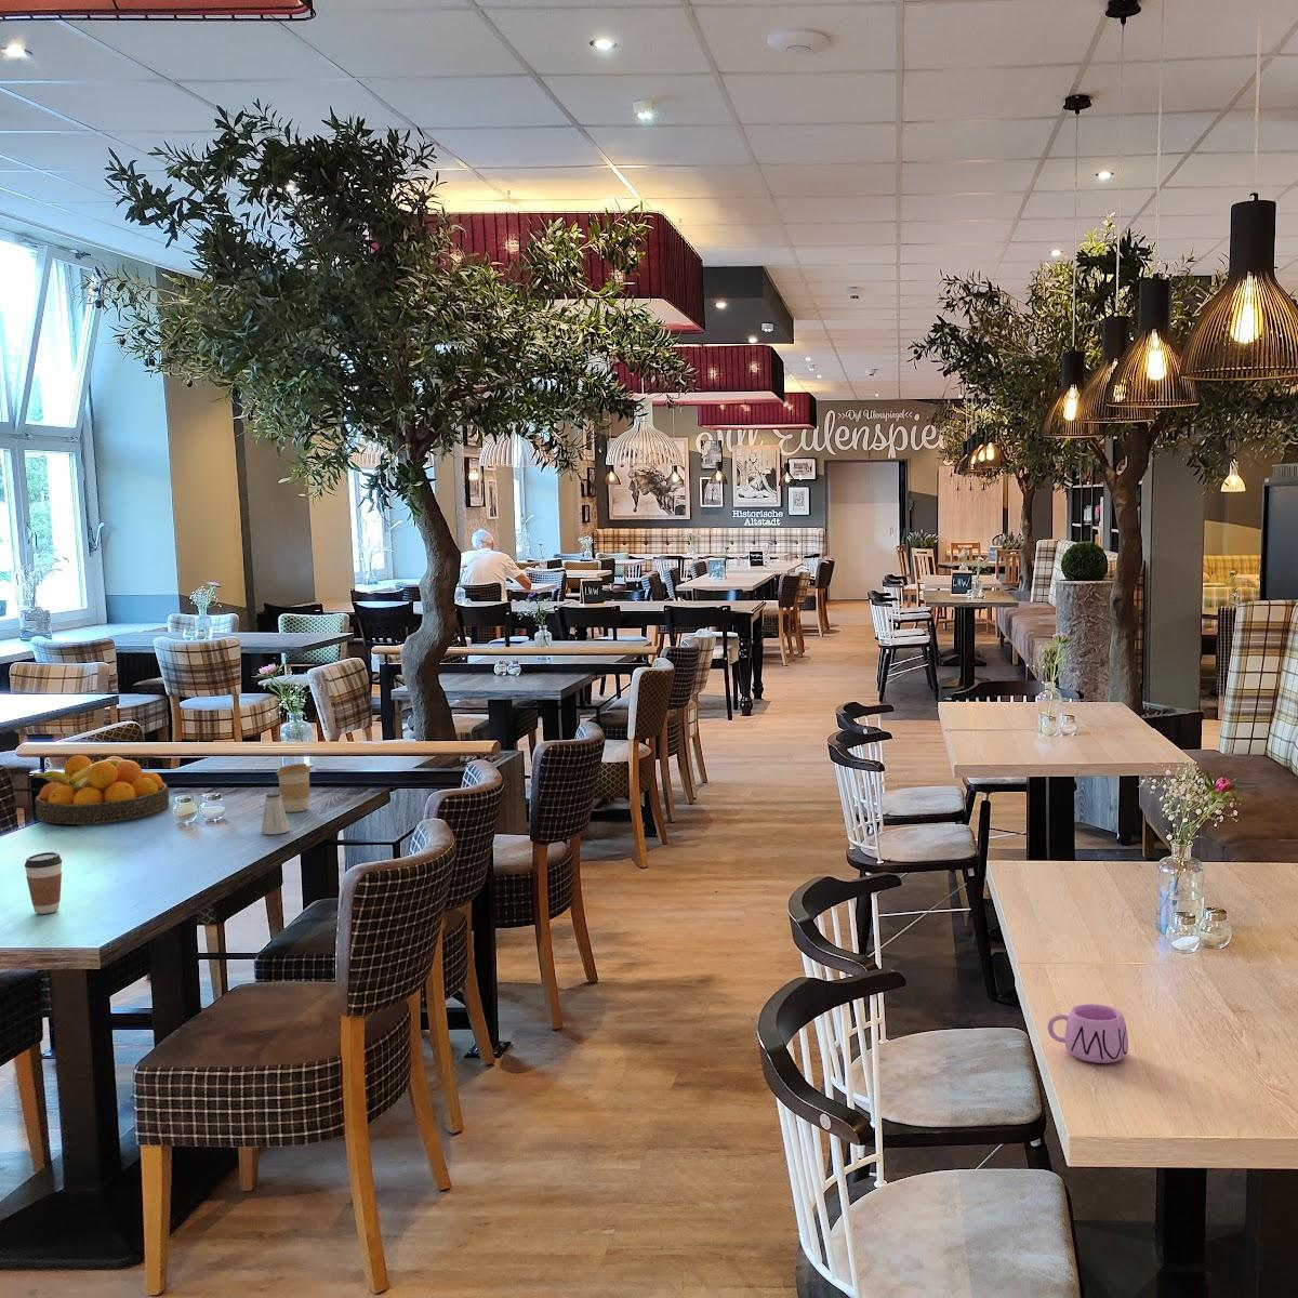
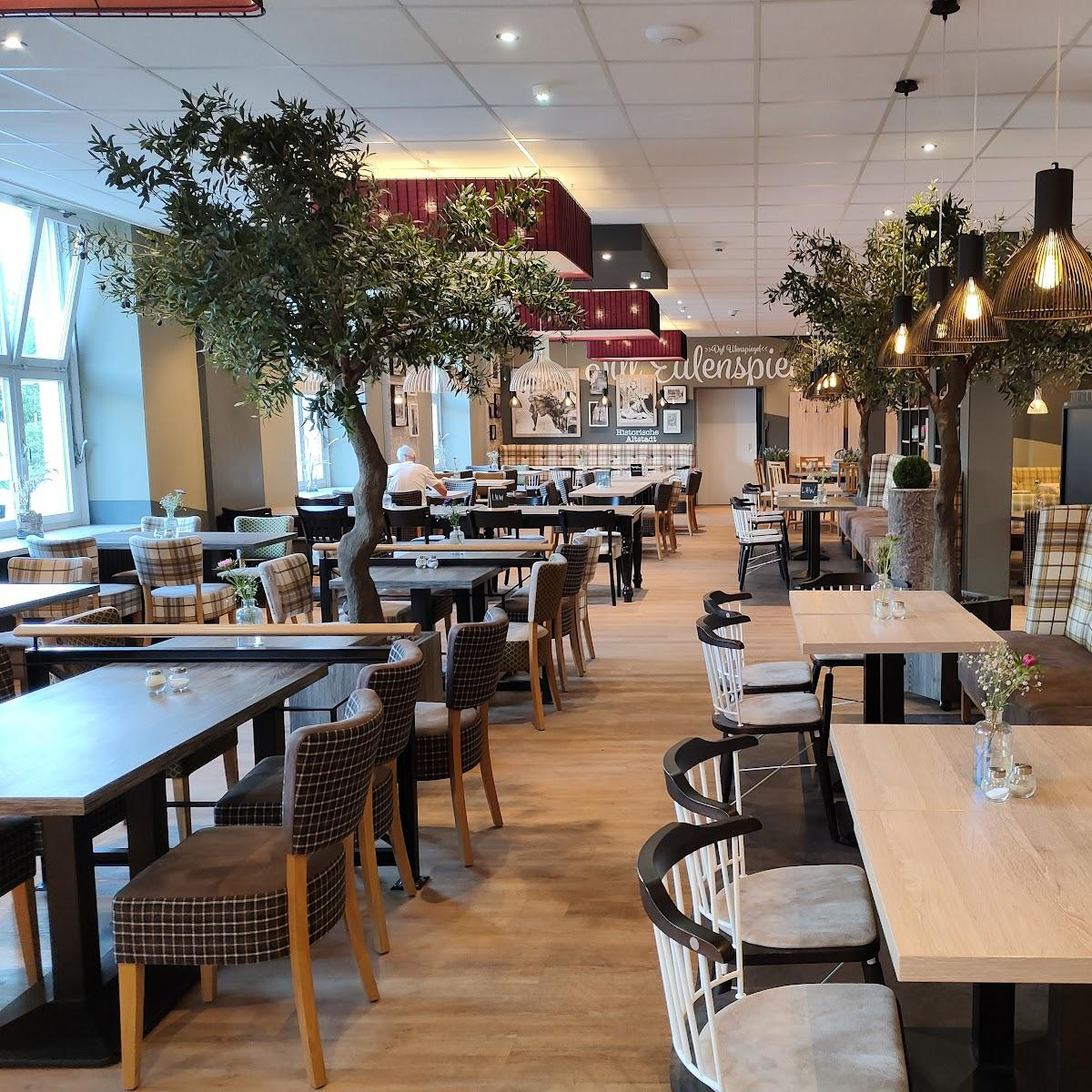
- fruit bowl (102, 783)
- mug (1088, 1032)
- coffee cup (295, 787)
- coffee cup (44, 883)
- saltshaker (273, 812)
